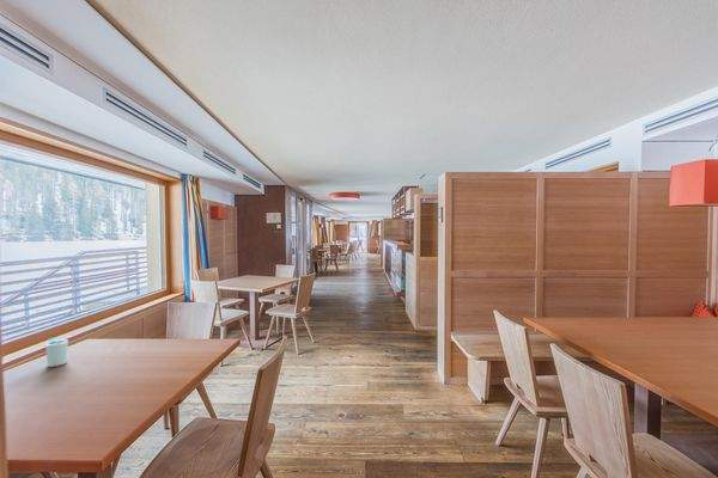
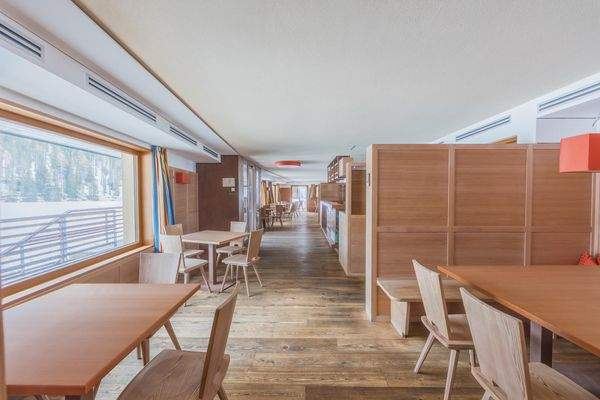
- cup (57, 350)
